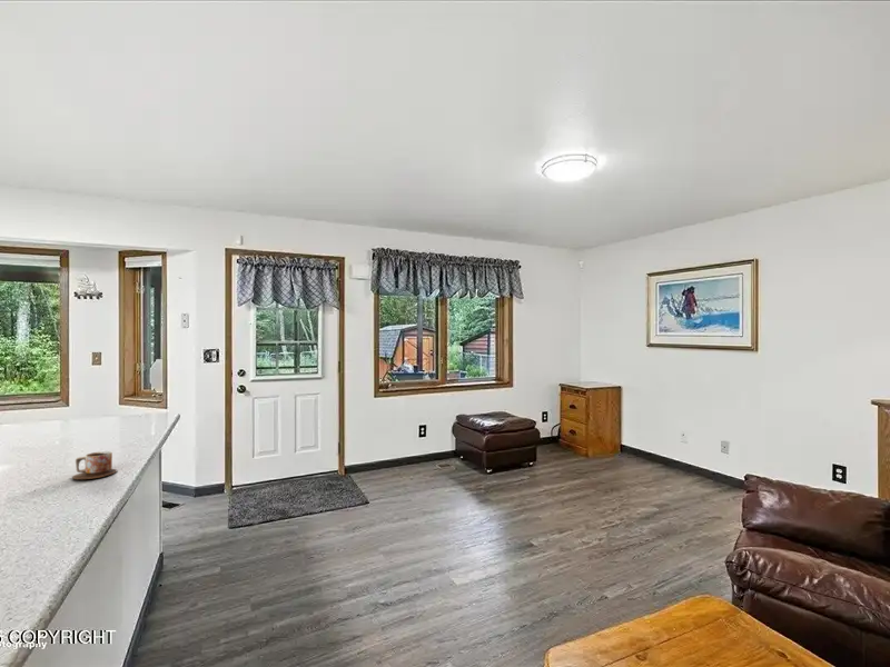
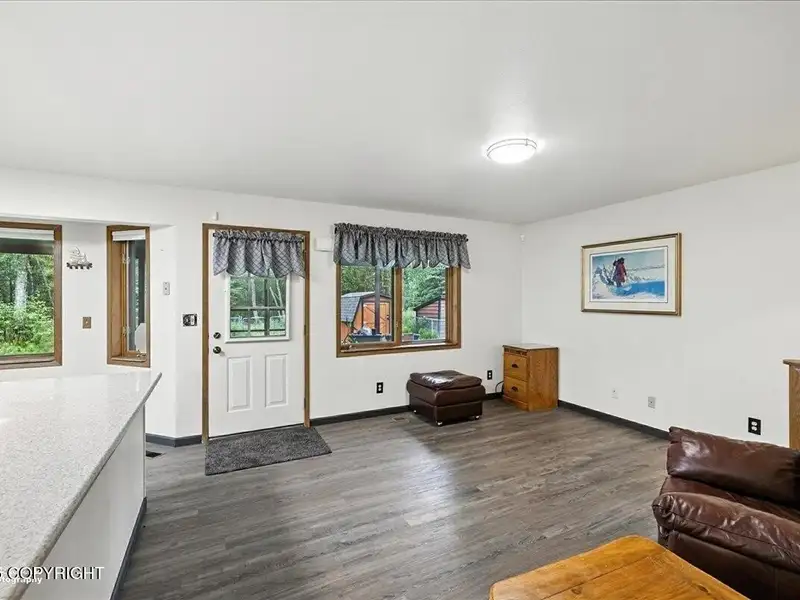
- mug (95, 464)
